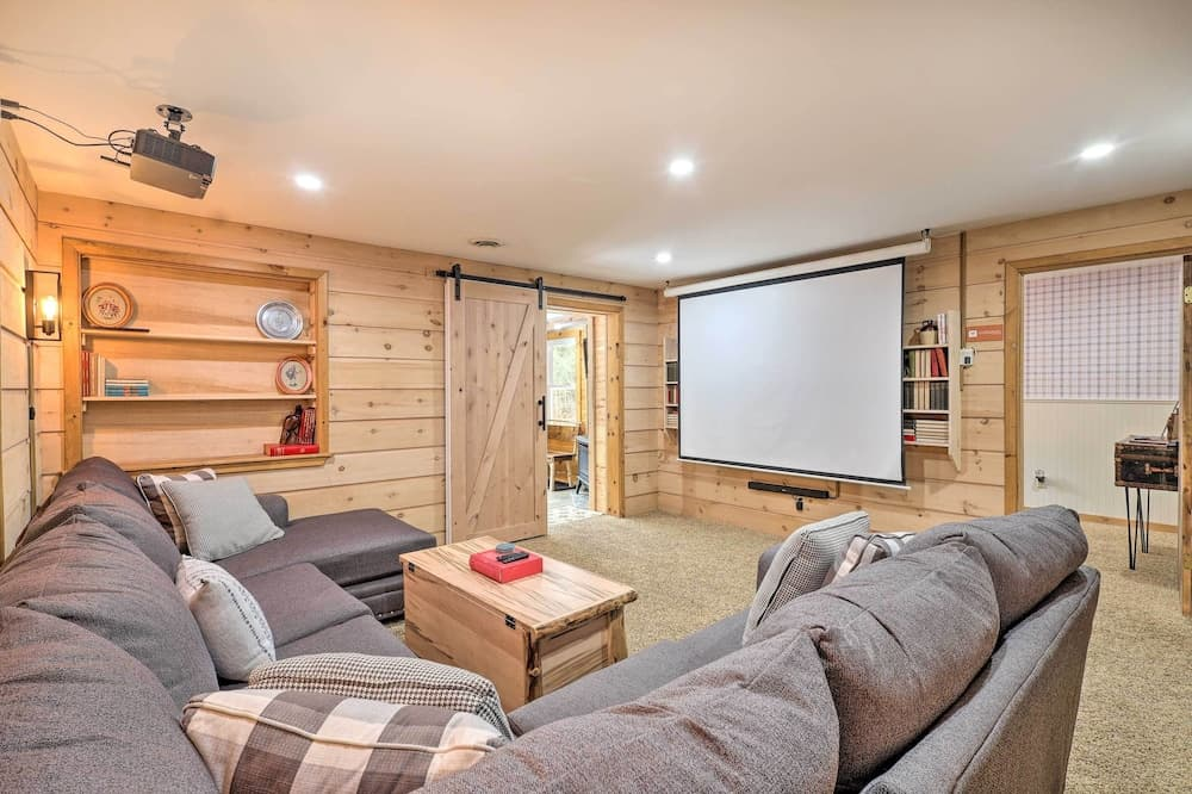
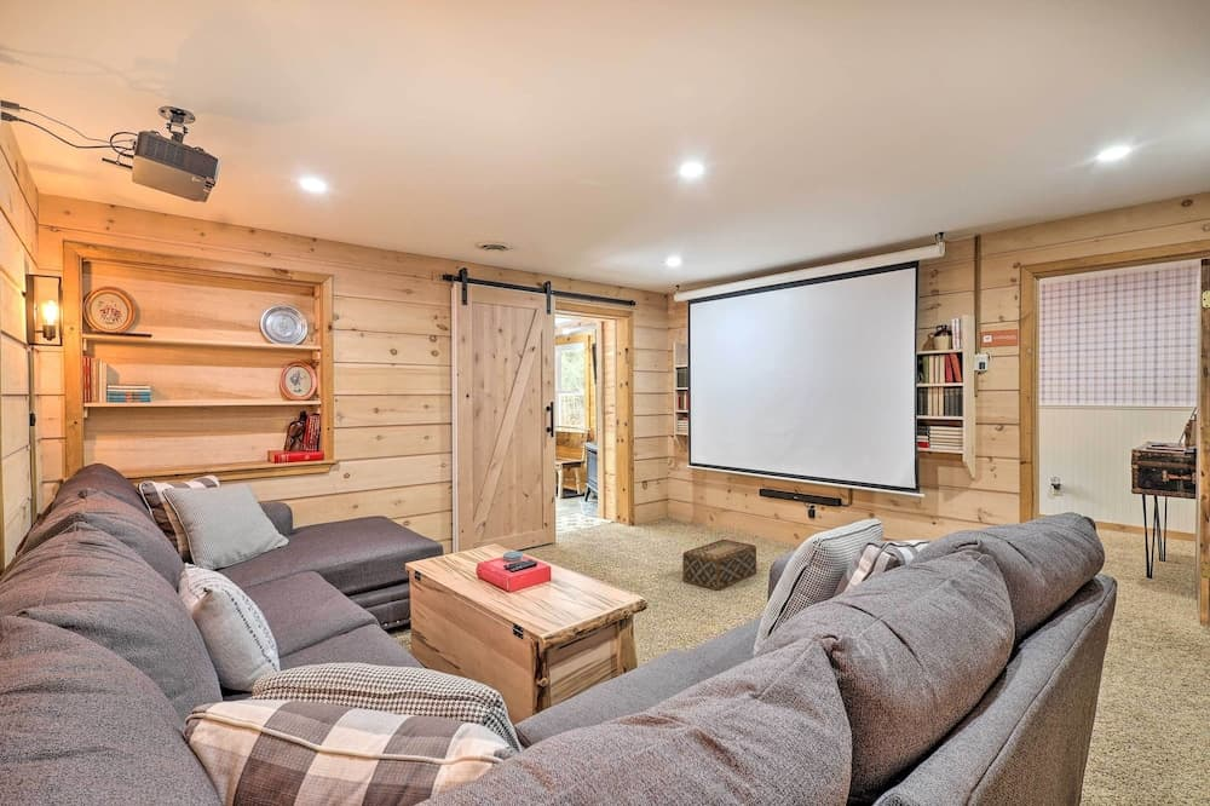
+ woven basket (720, 563)
